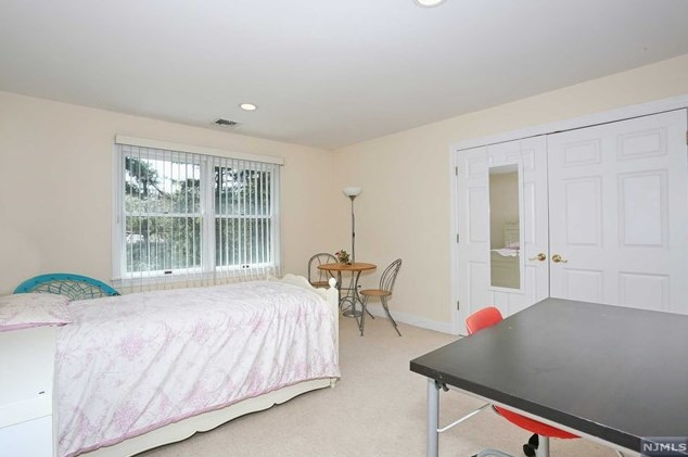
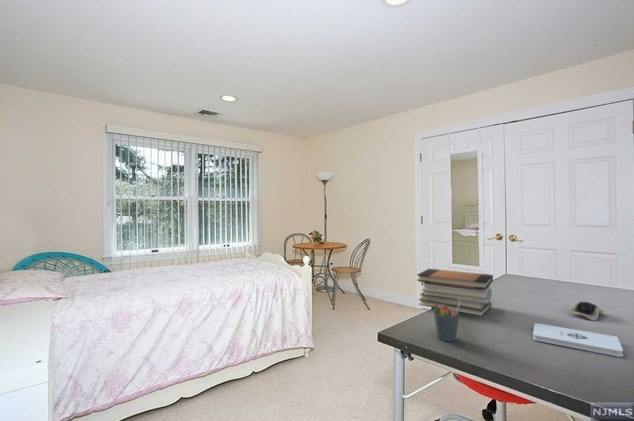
+ notepad (574, 338)
+ computer mouse (587, 307)
+ book stack (455, 290)
+ pen holder (446, 318)
